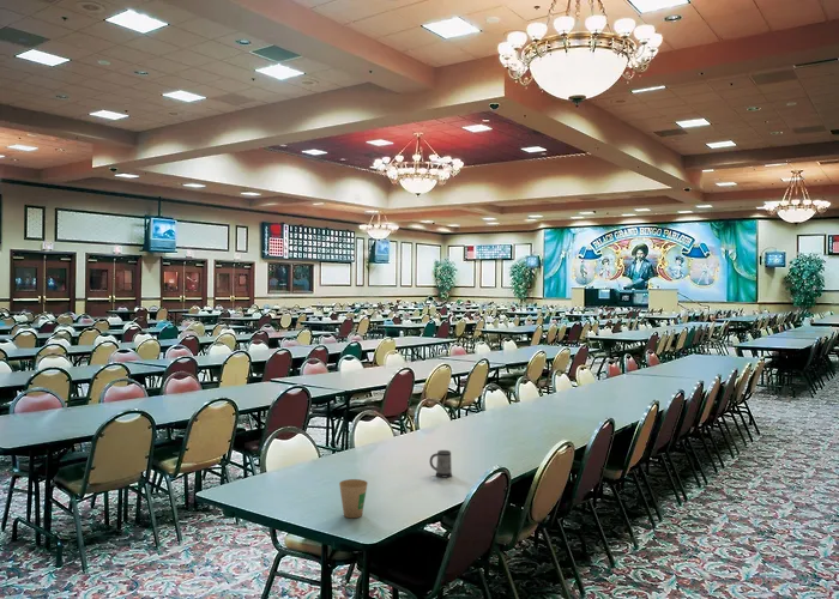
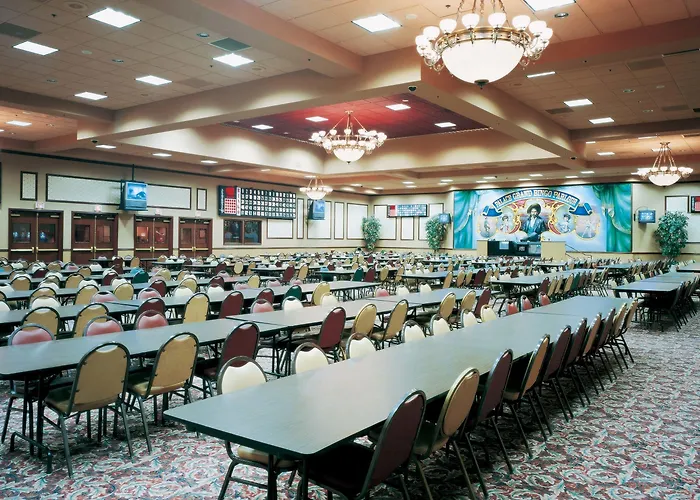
- paper cup (352, 498)
- mug (440, 462)
